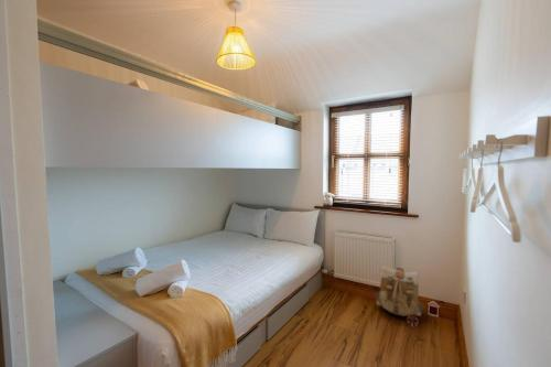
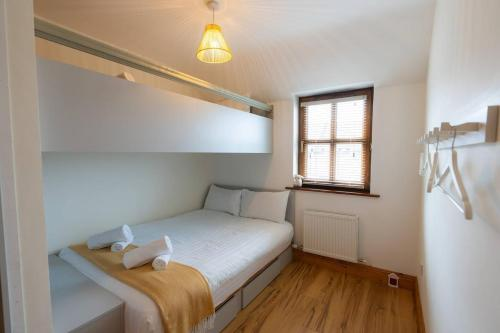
- backpack (398, 292)
